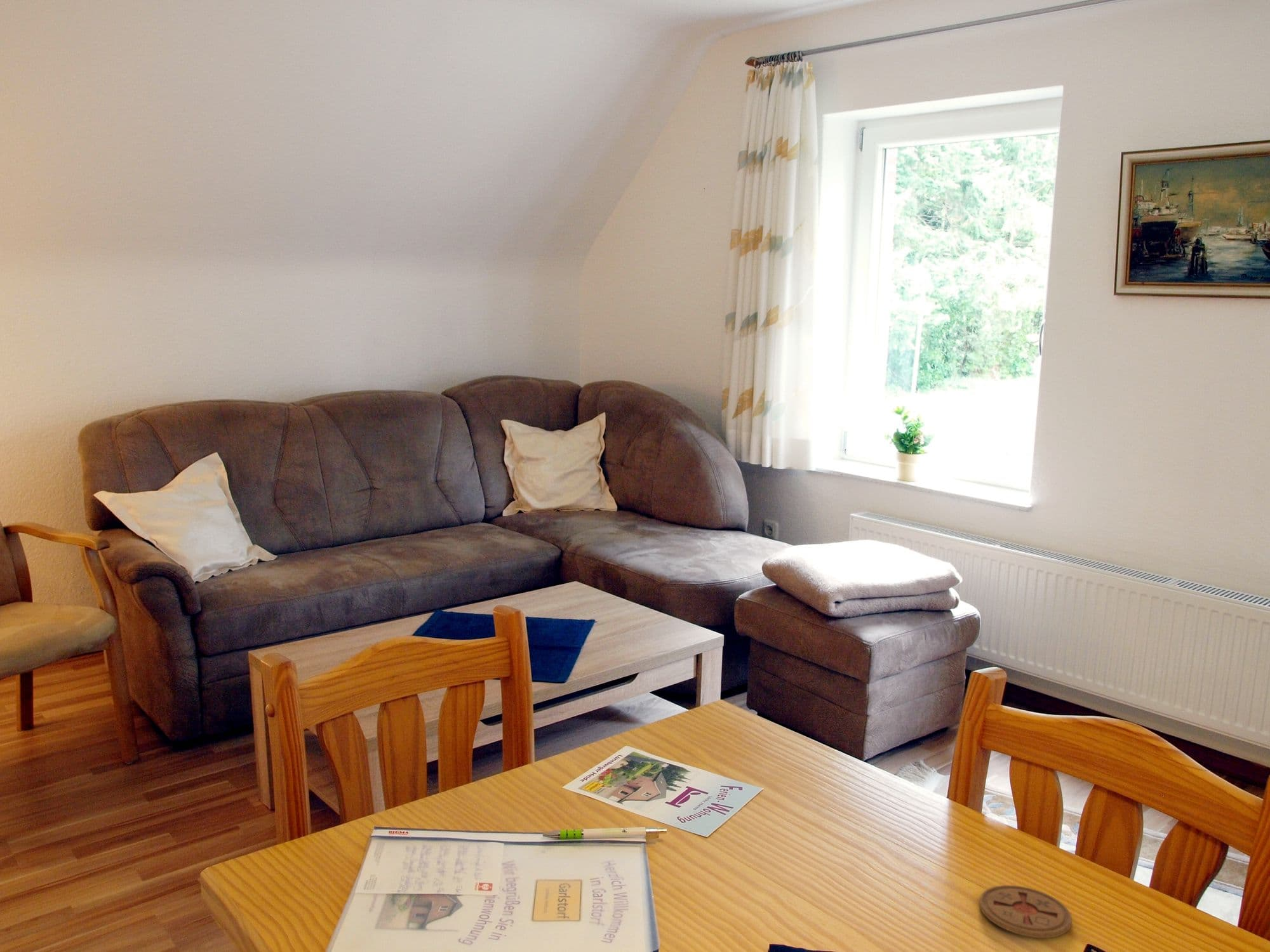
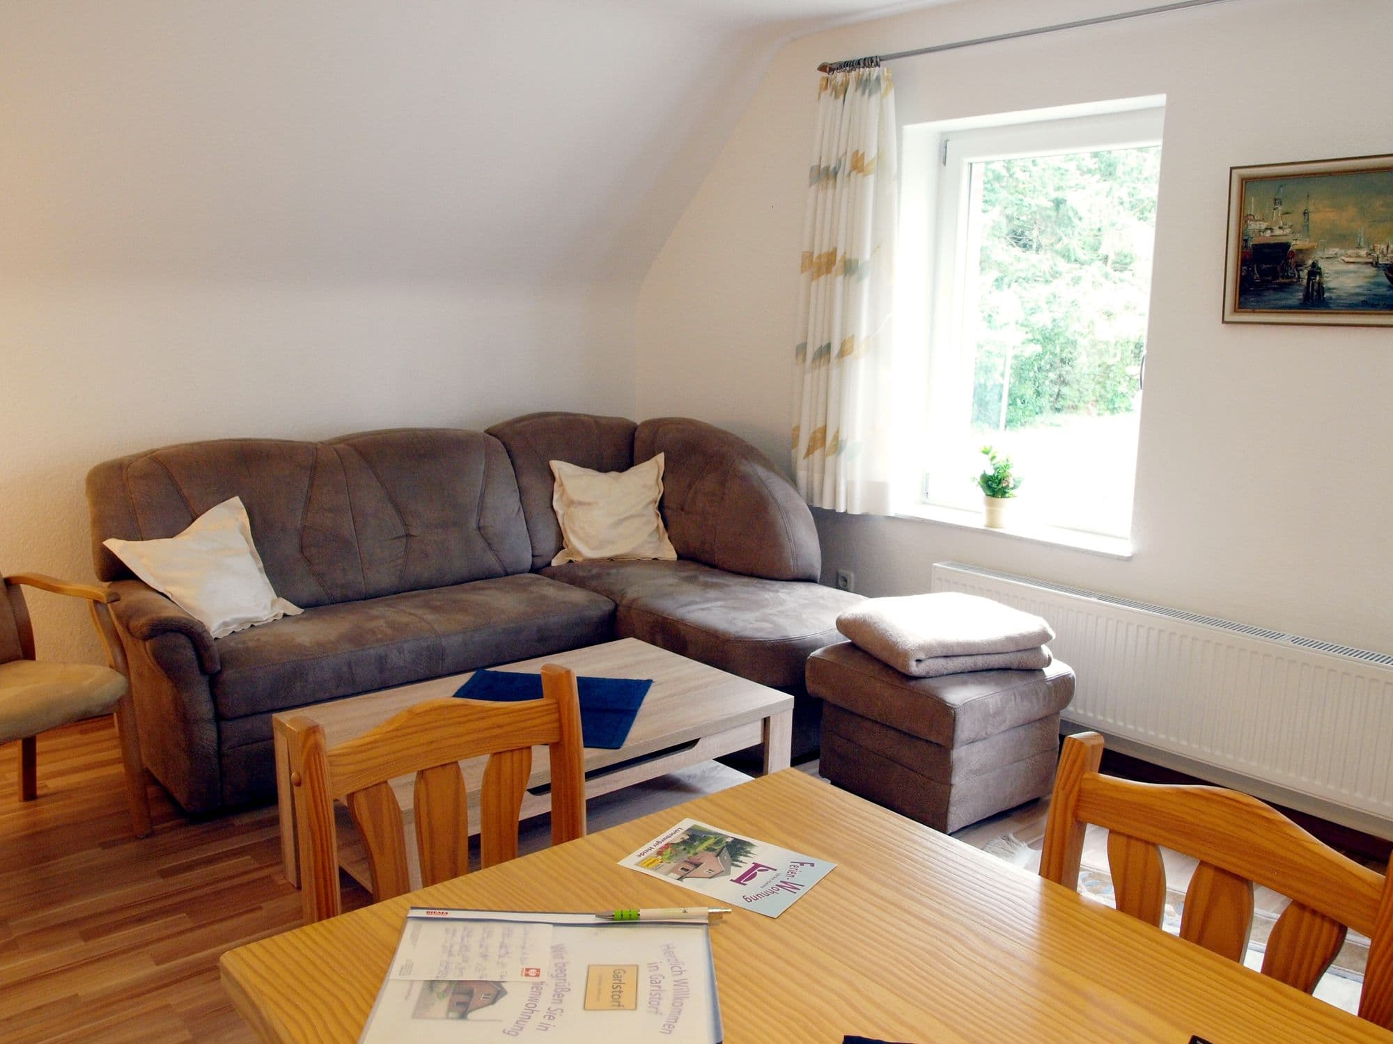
- coaster (1025, 910)
